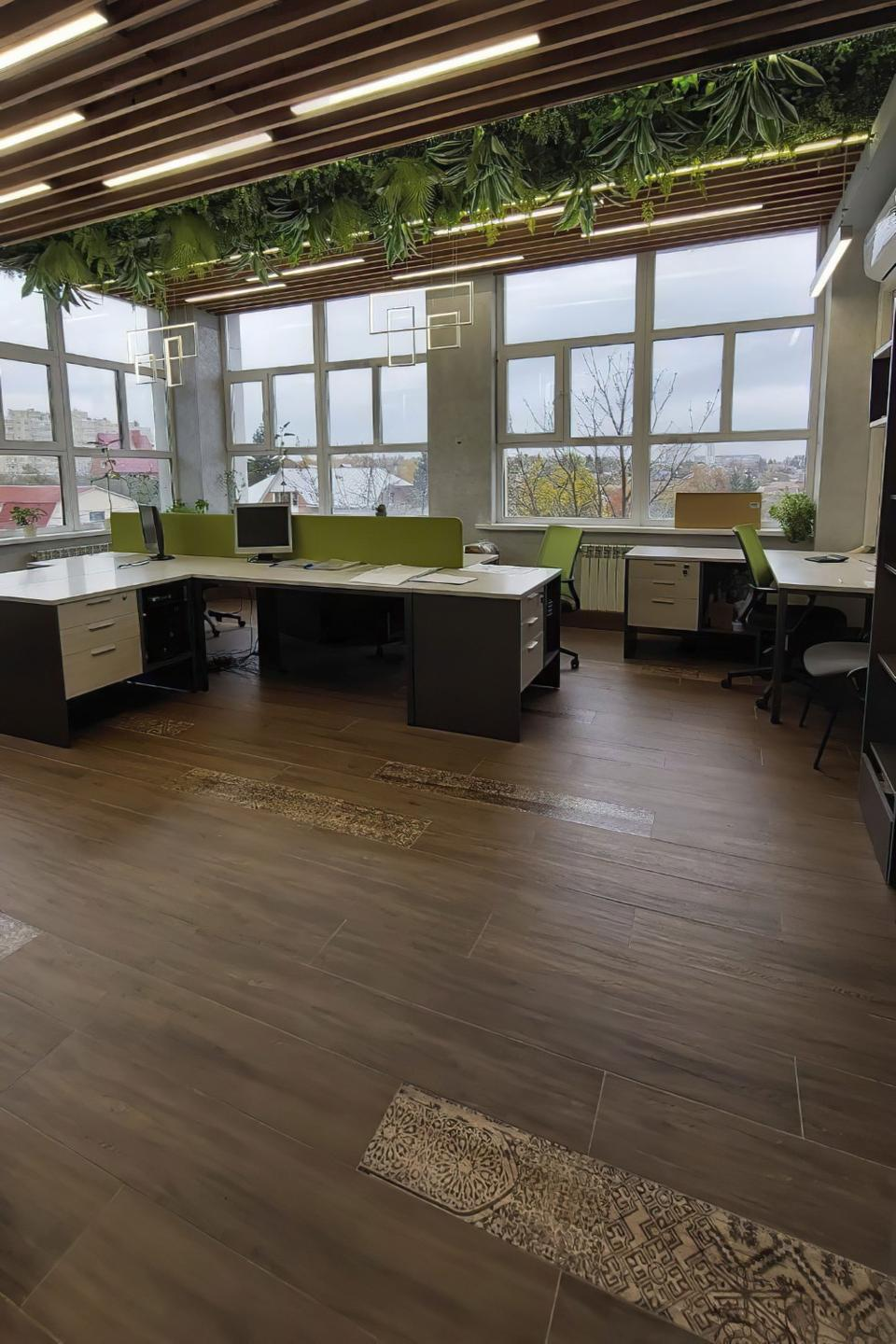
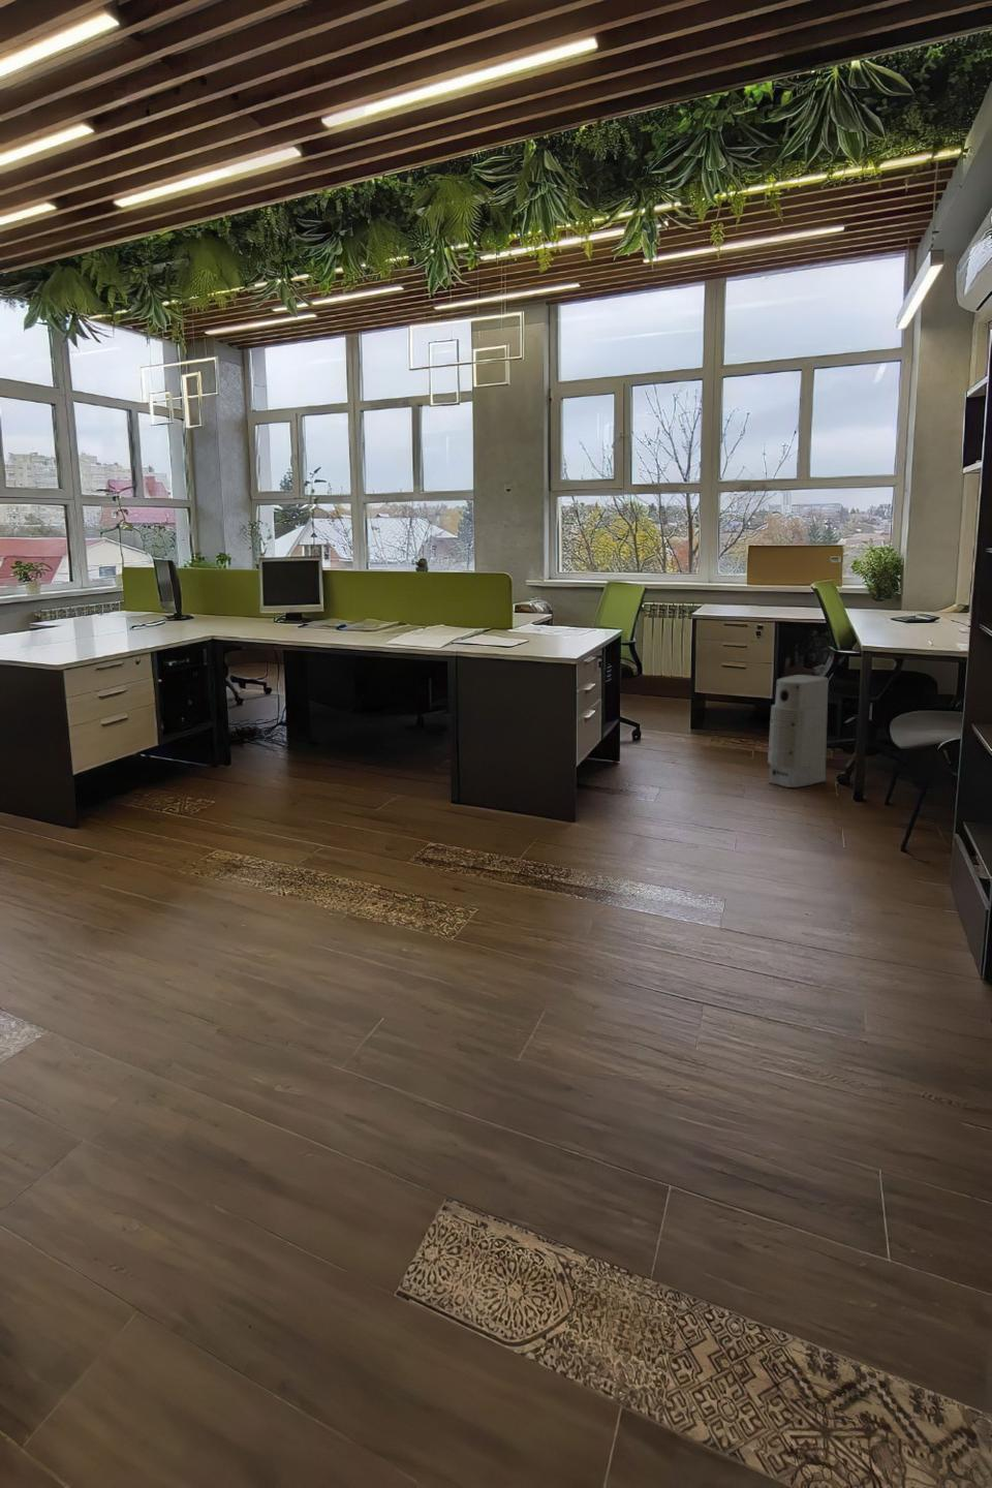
+ air purifier (798, 730)
